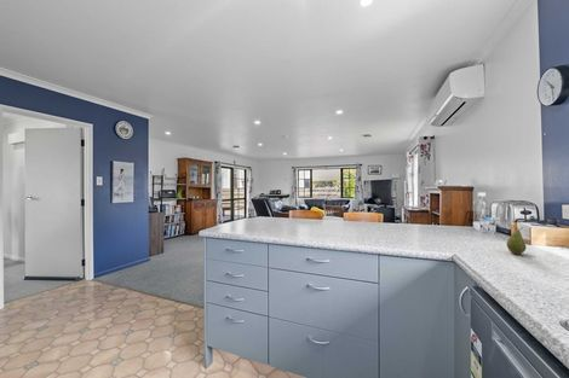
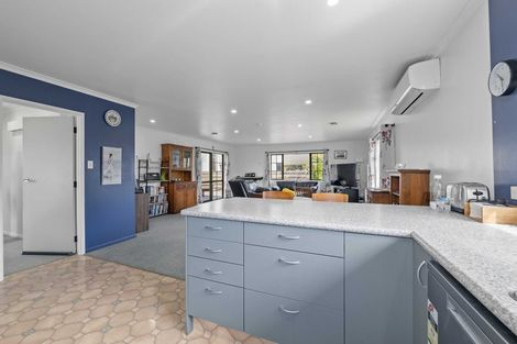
- fruit (516, 239)
